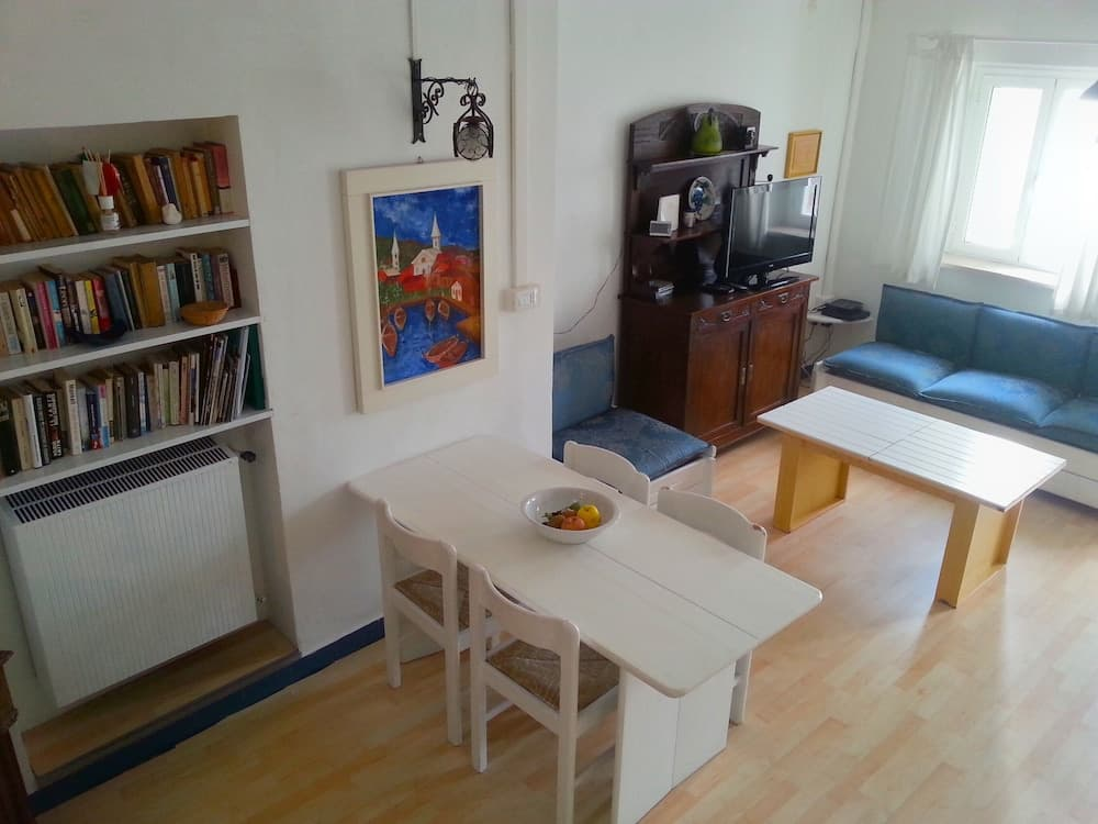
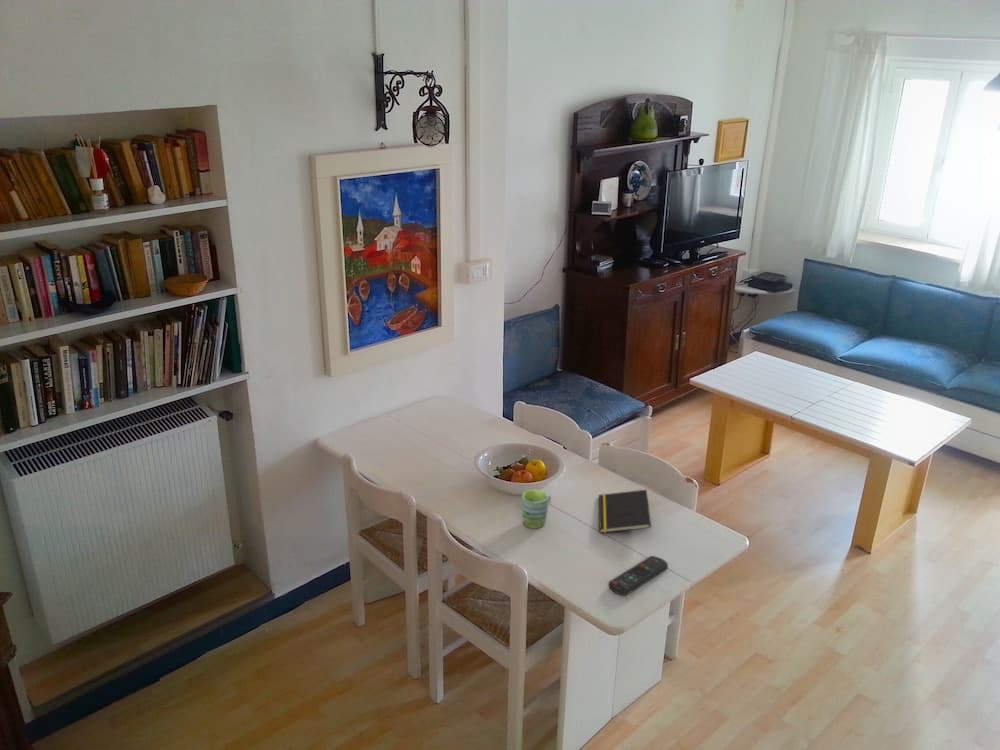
+ remote control (638, 574)
+ mug (538, 507)
+ notepad (623, 510)
